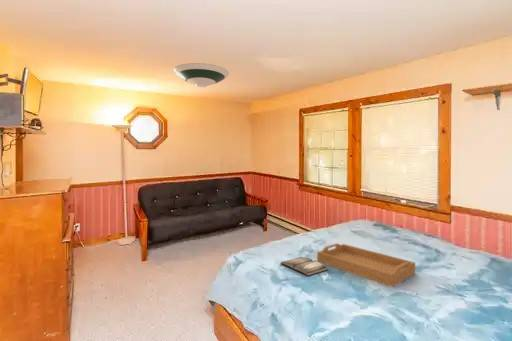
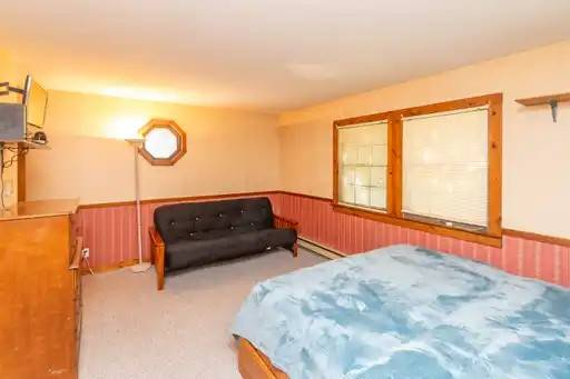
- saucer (201, 79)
- serving tray (363, 260)
- hardback book (303, 264)
